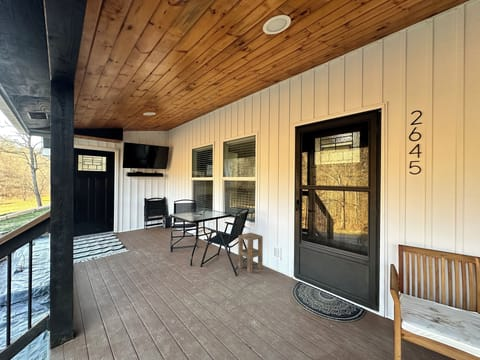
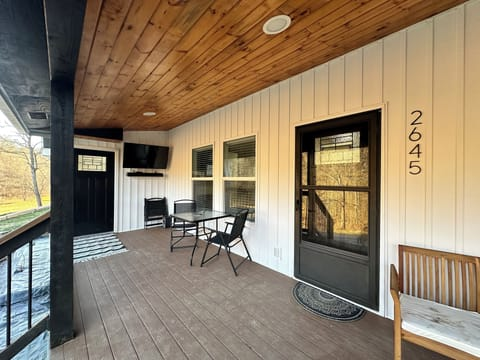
- side table (250, 251)
